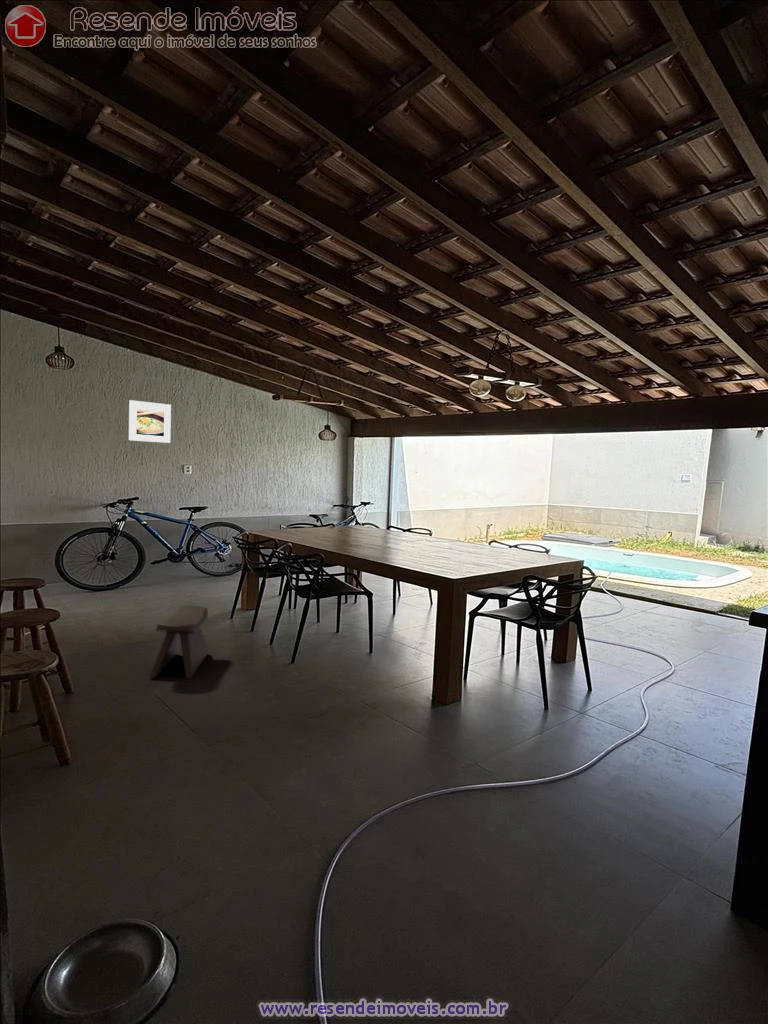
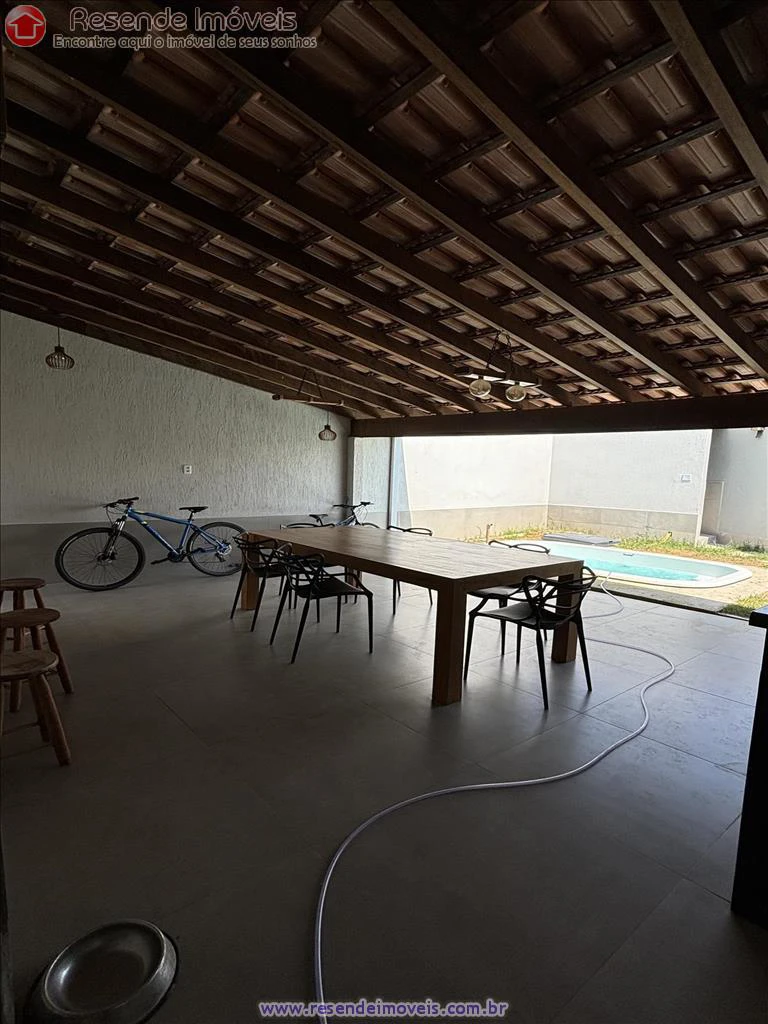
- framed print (150, 422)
- stool (182, 639)
